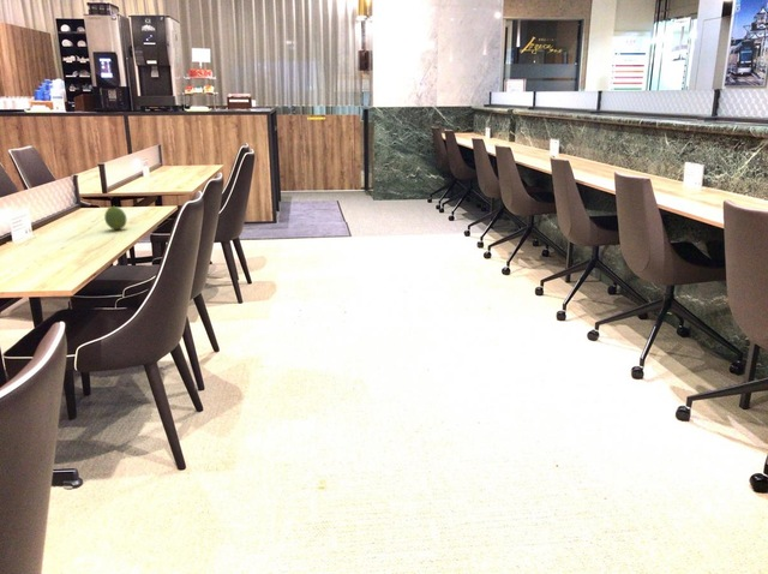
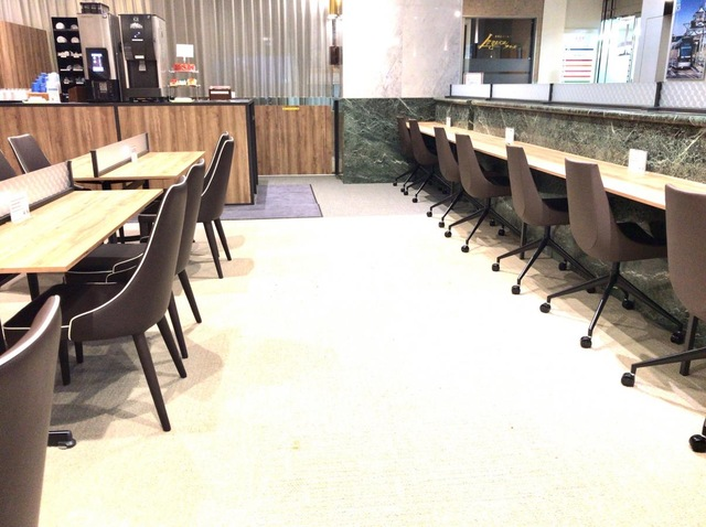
- fruit (115, 217)
